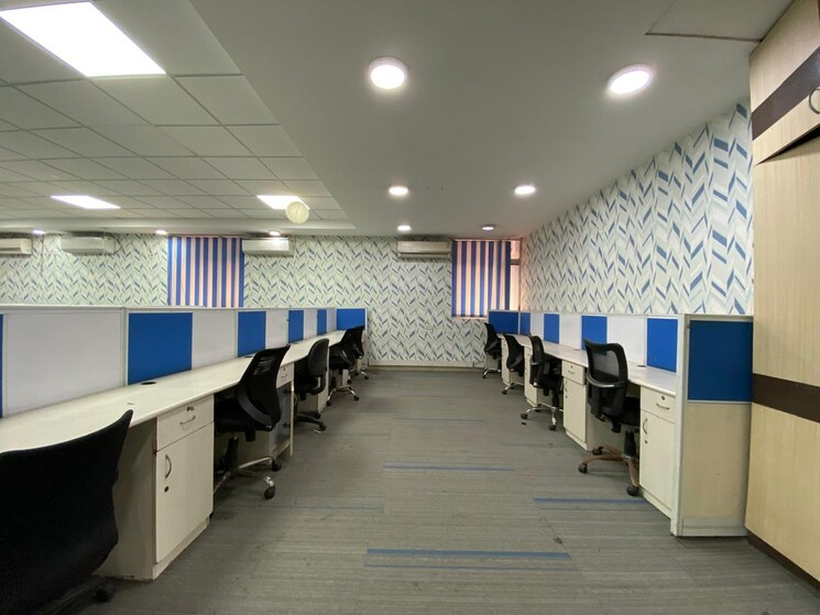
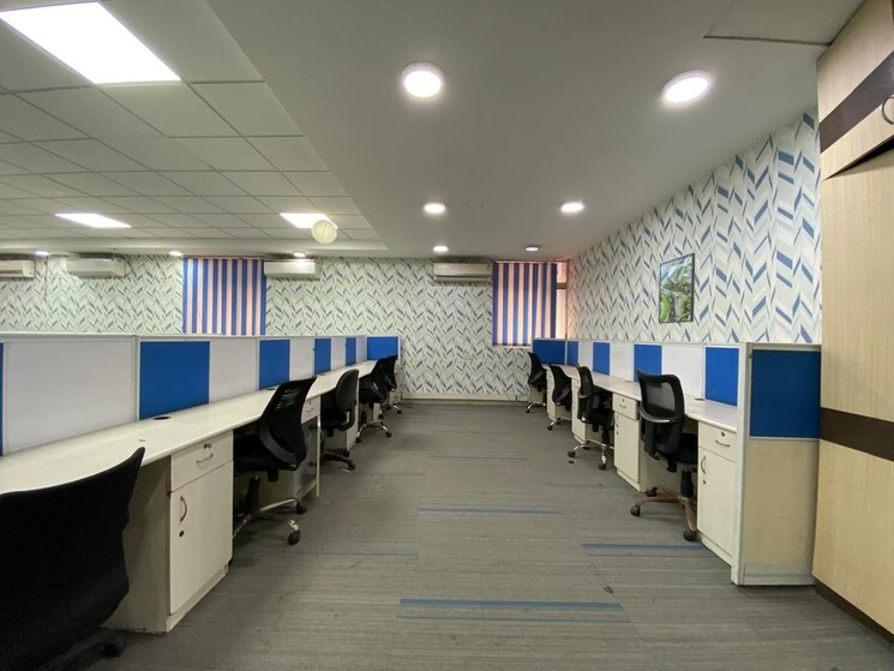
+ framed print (674, 290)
